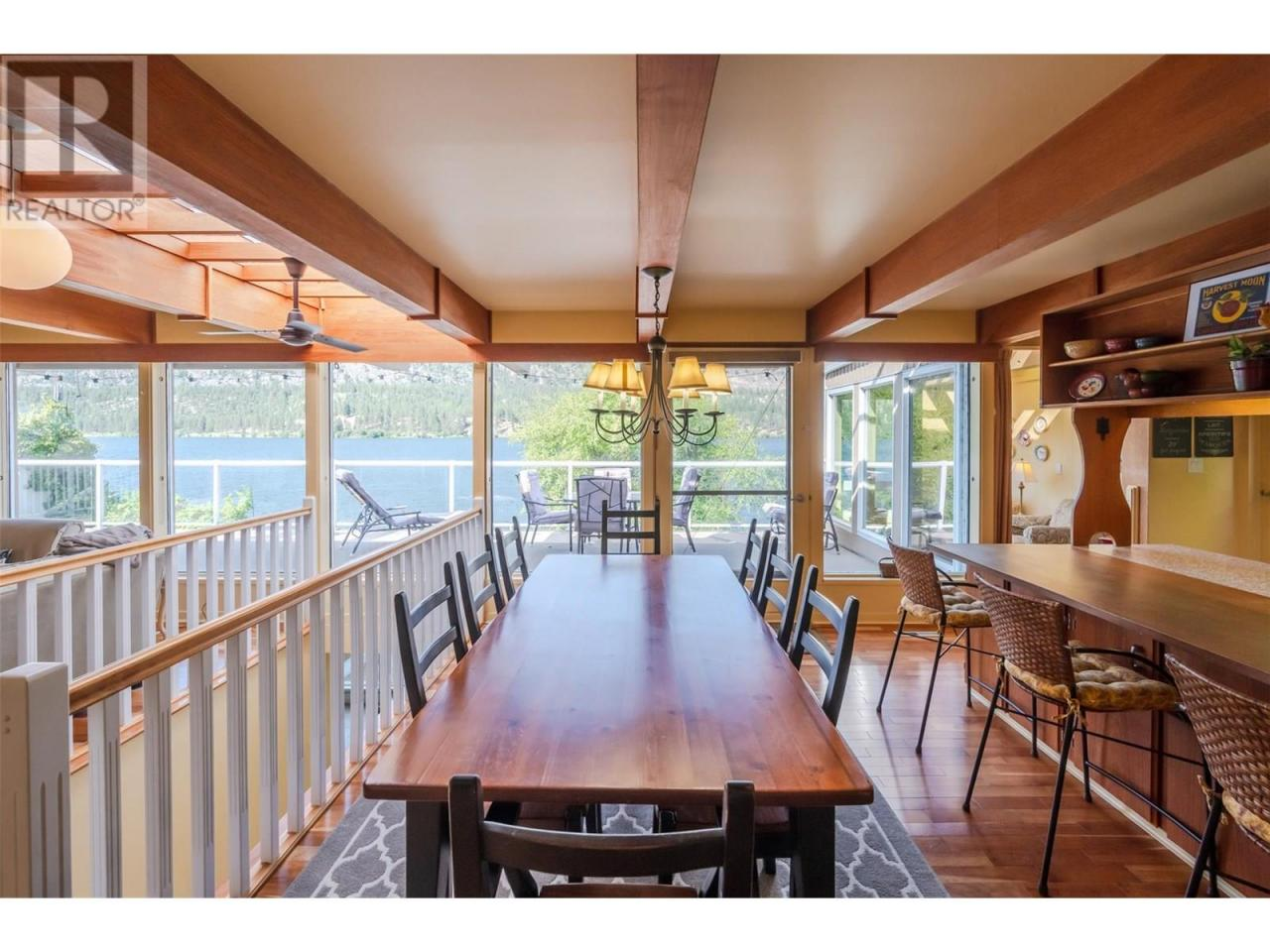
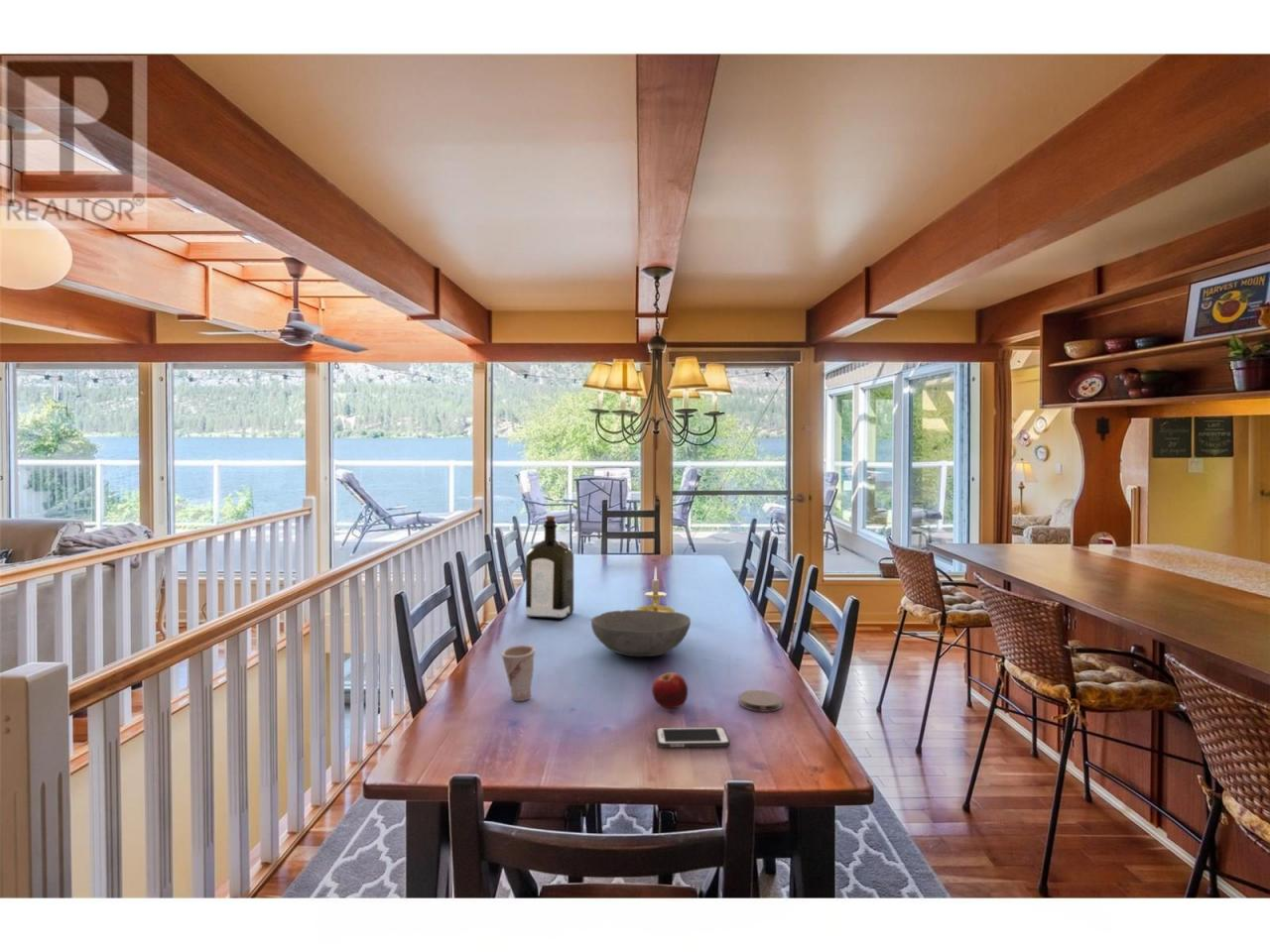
+ liquor (550, 565)
+ cup (518, 673)
+ bowl (641, 635)
+ candle holder (655, 590)
+ coaster (760, 700)
+ fruit (670, 689)
+ cell phone (692, 737)
